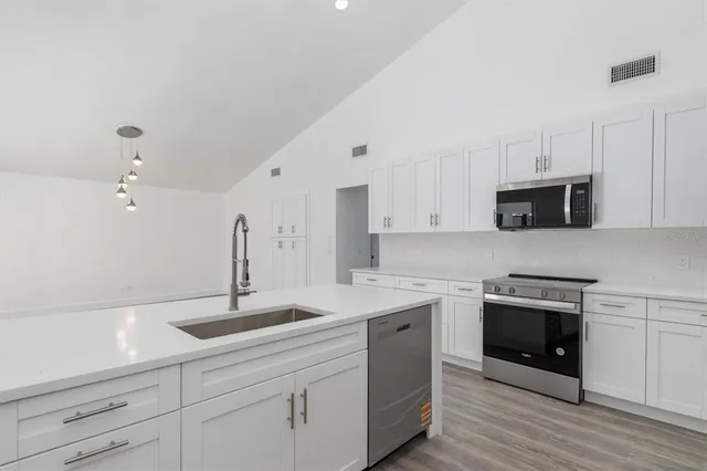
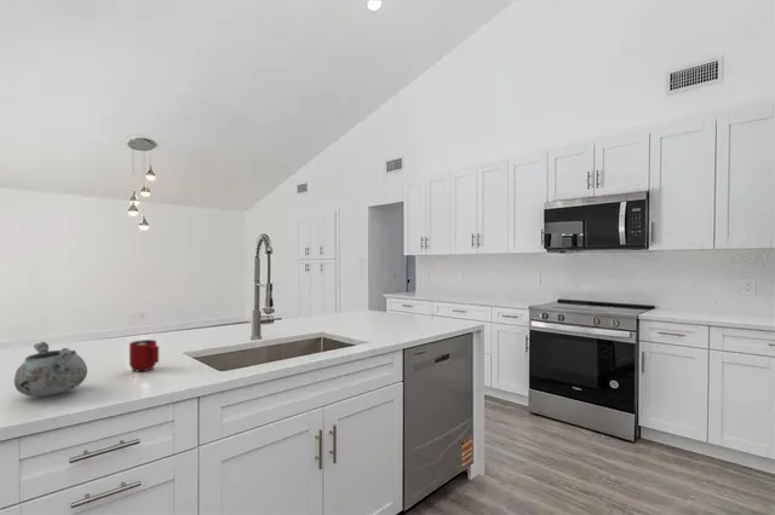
+ decorative bowl (51, 368)
+ mug (145, 355)
